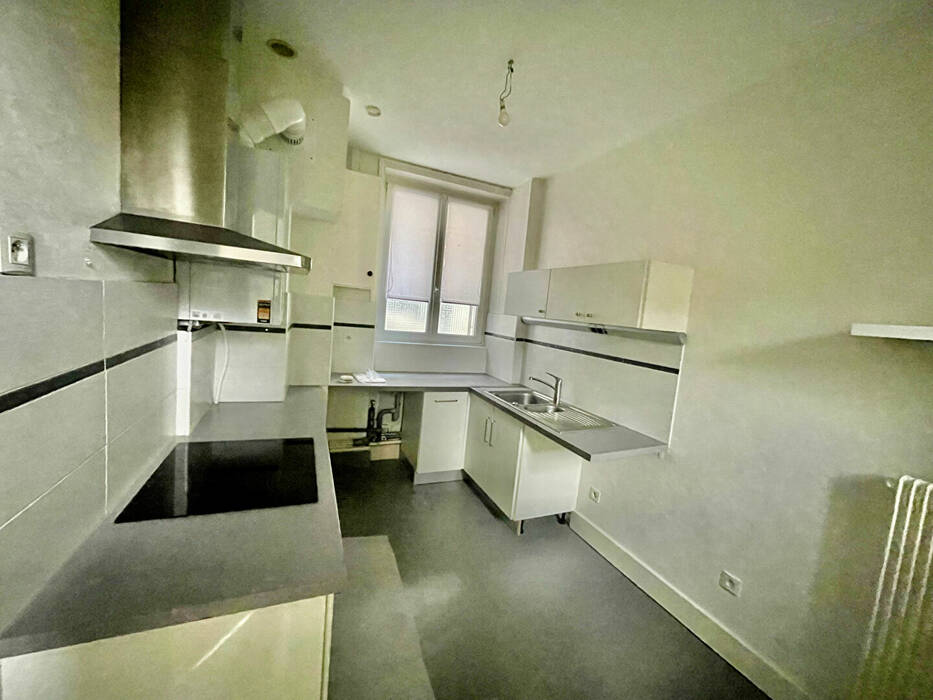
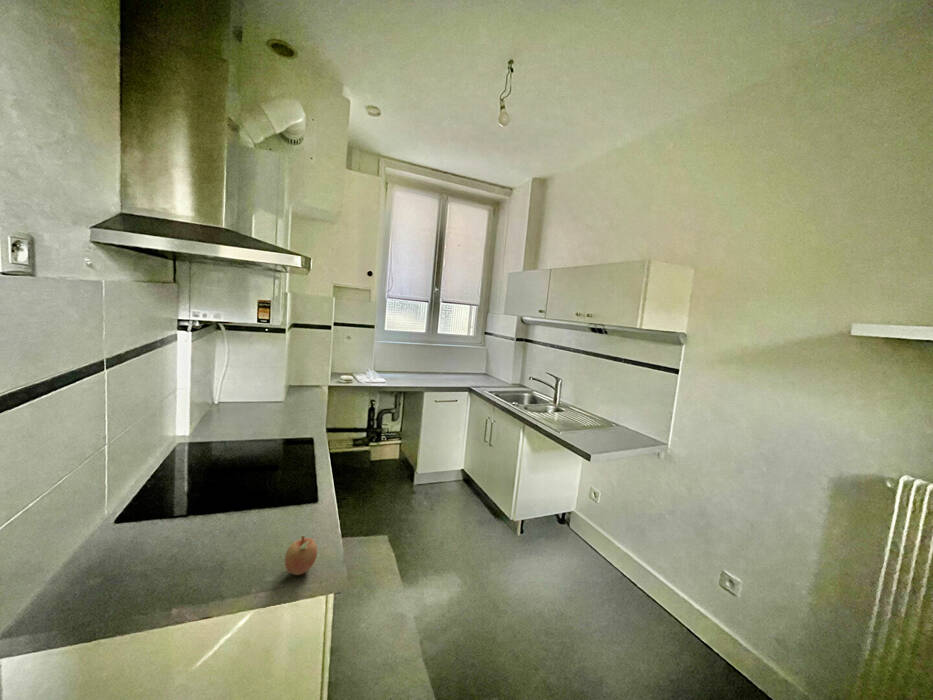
+ fruit (301, 554)
